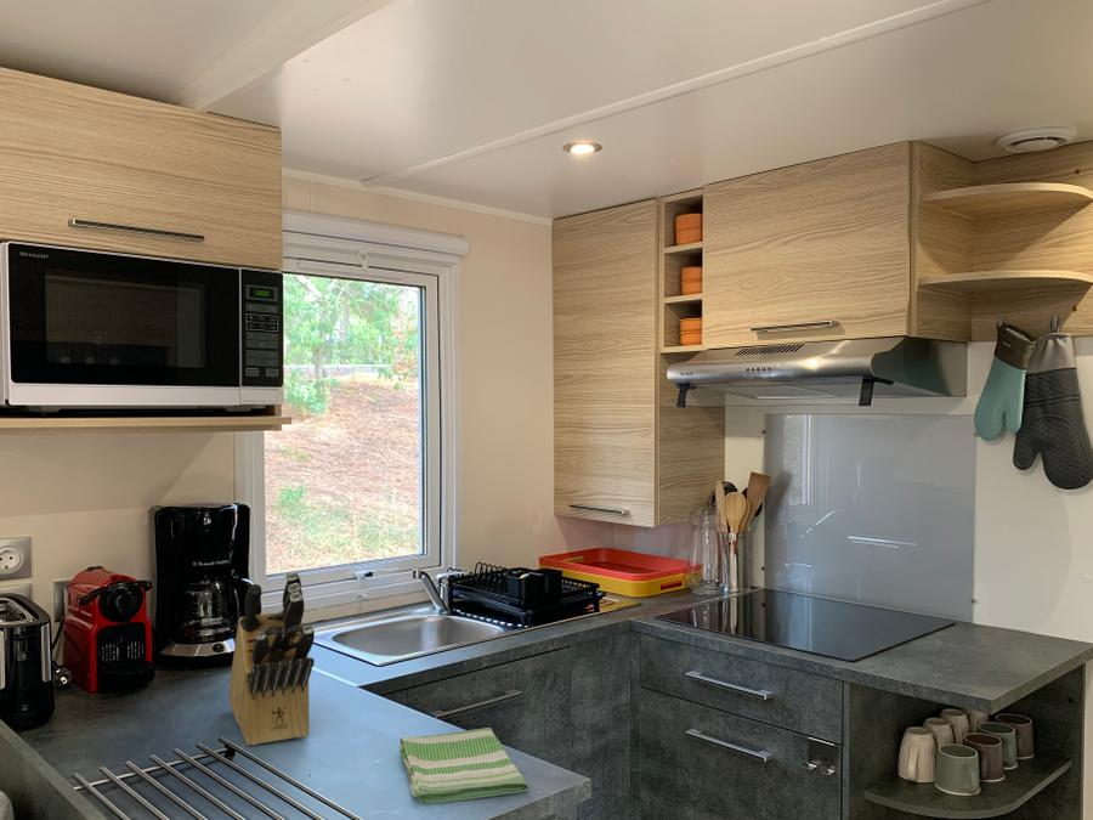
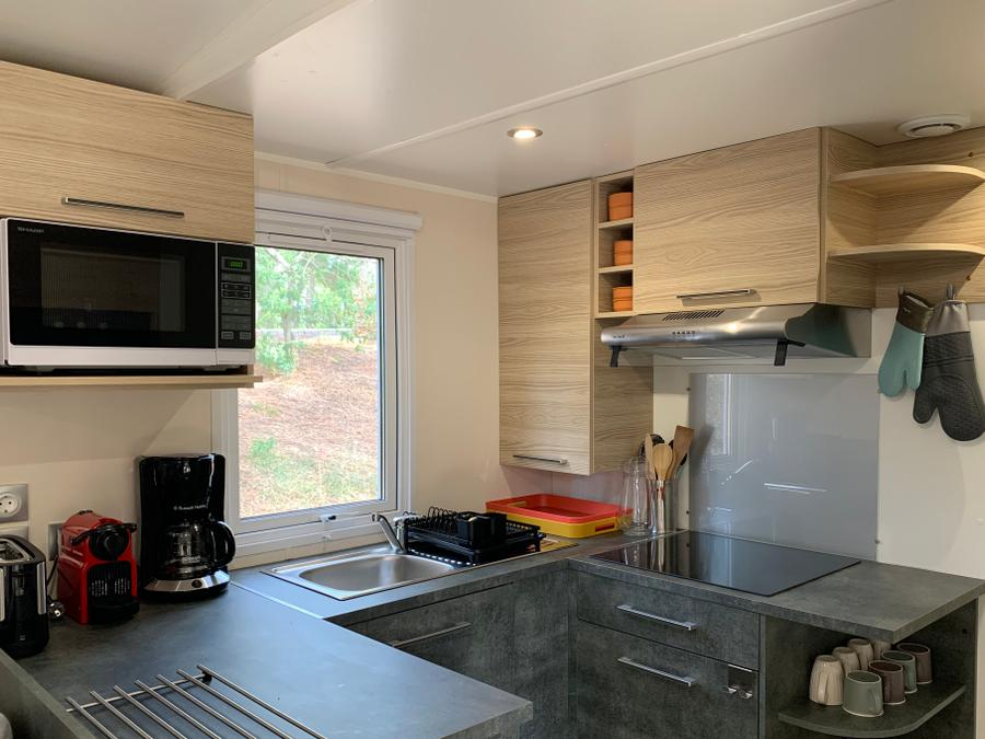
- knife block (270, 645)
- dish towel (458, 762)
